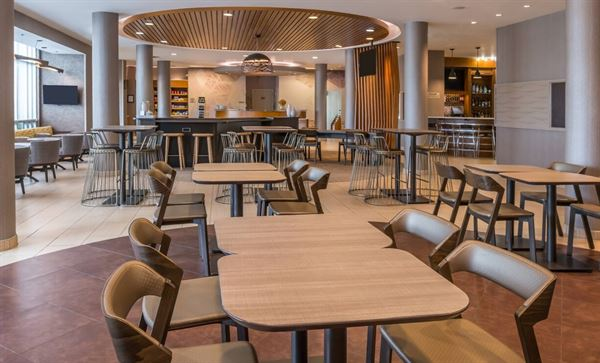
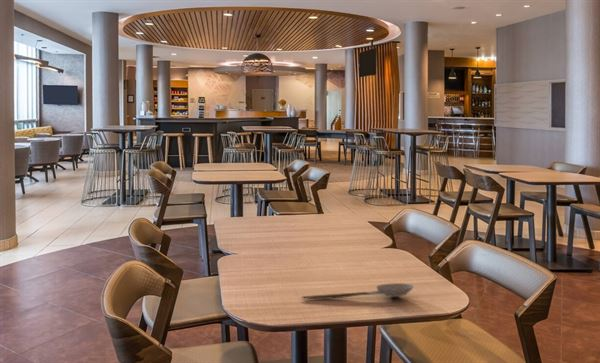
+ spoon (357, 292)
